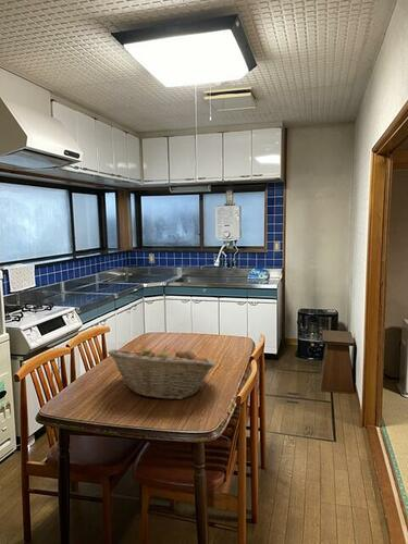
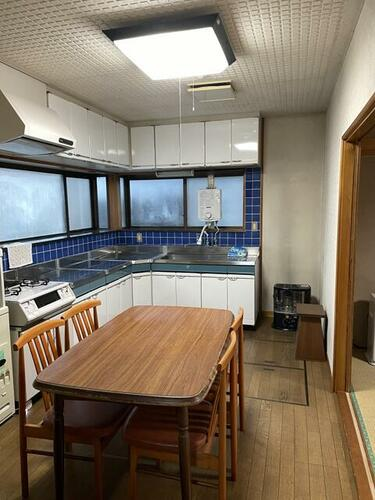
- fruit basket (160, 366)
